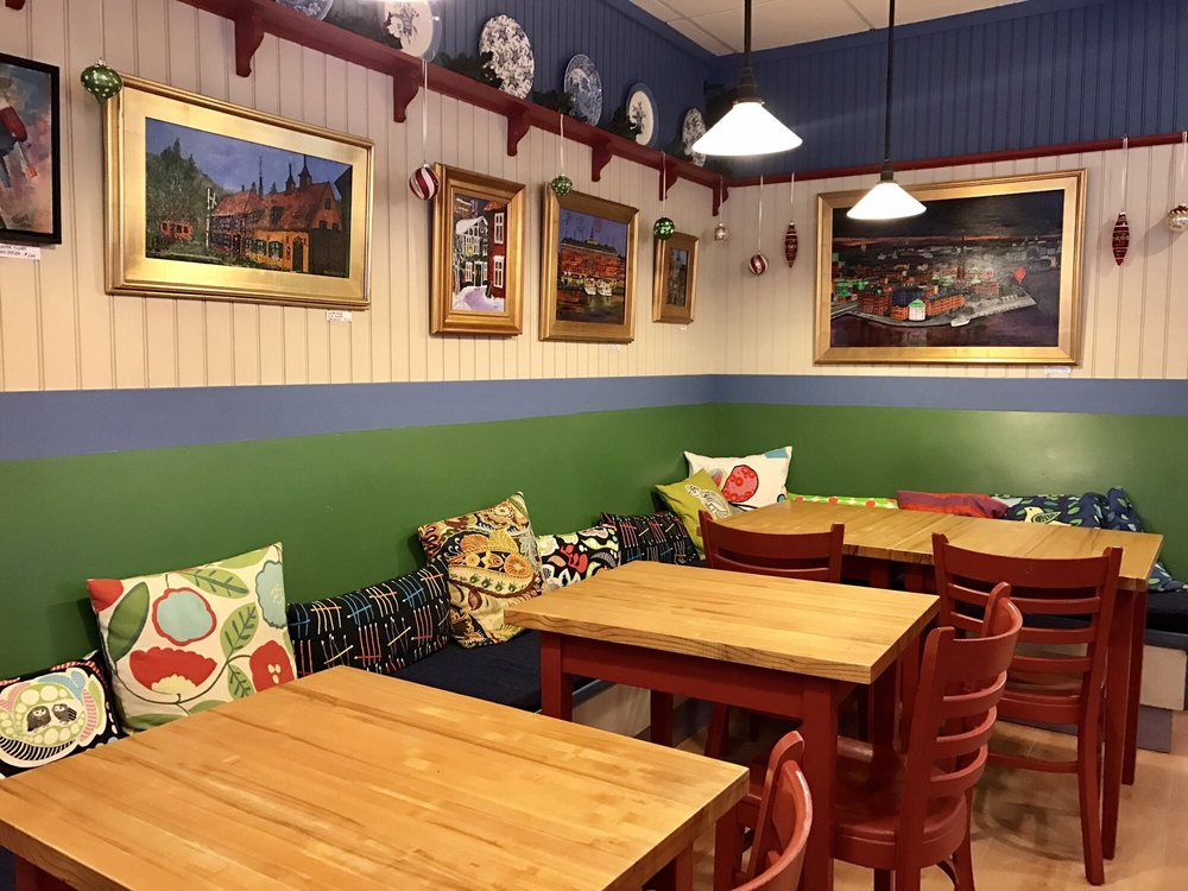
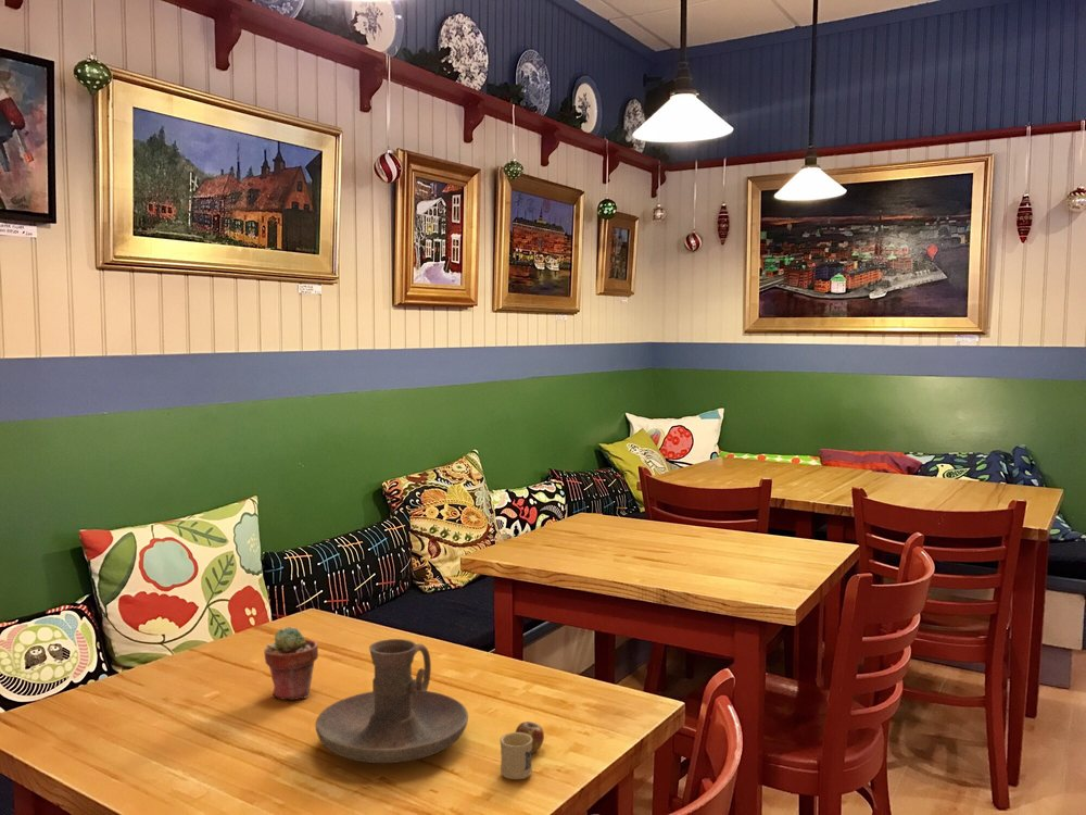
+ candle holder (399, 688)
+ potted succulent (291, 660)
+ mug (522, 744)
